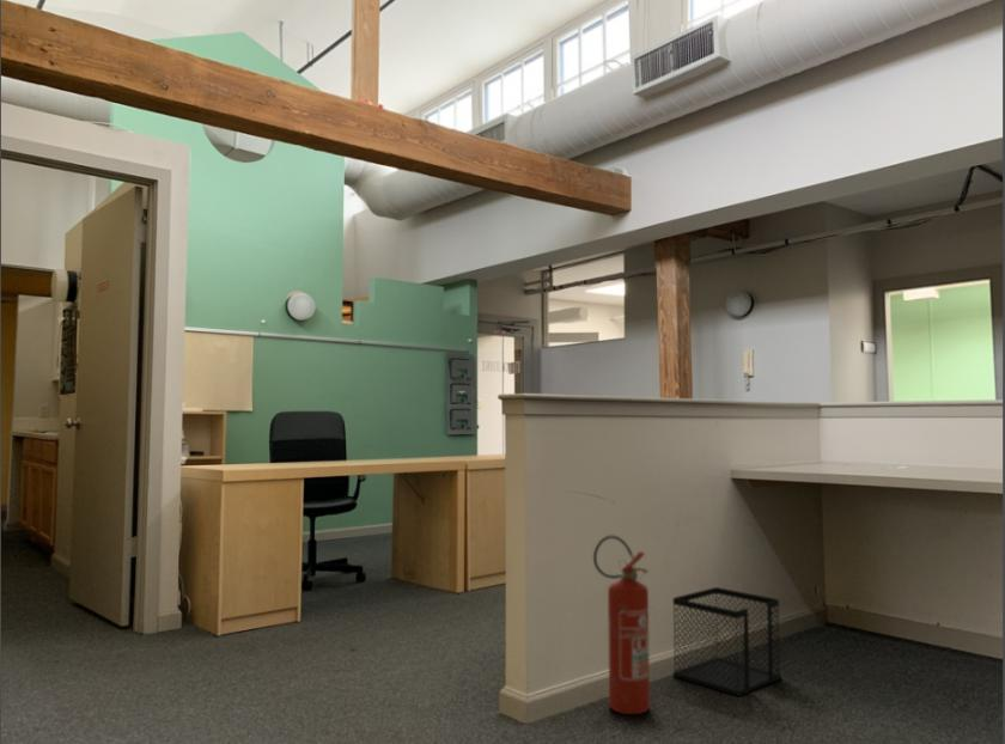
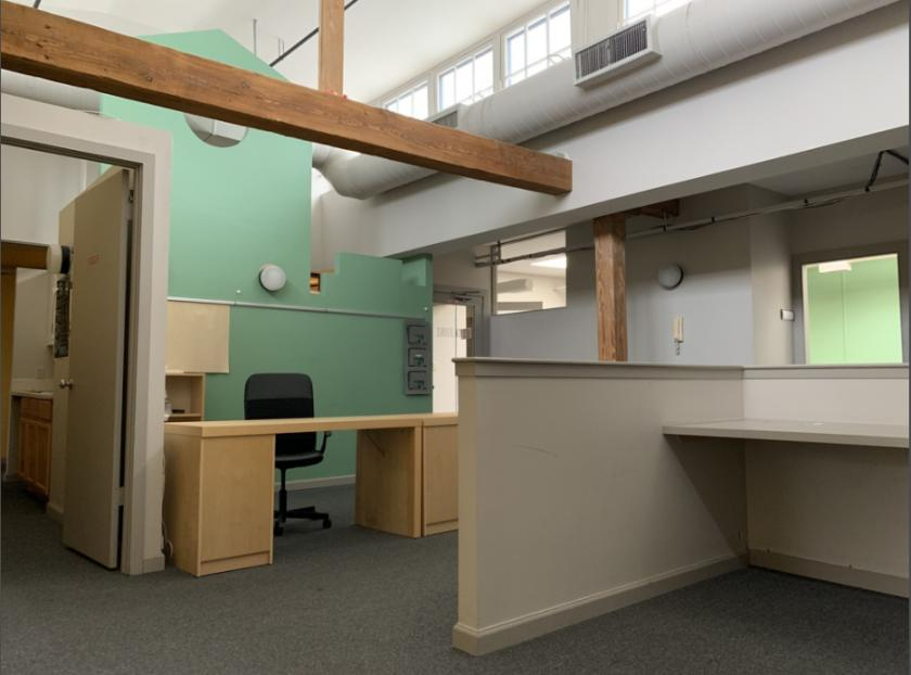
- fire extinguisher (621, 621)
- wastebasket (725, 638)
